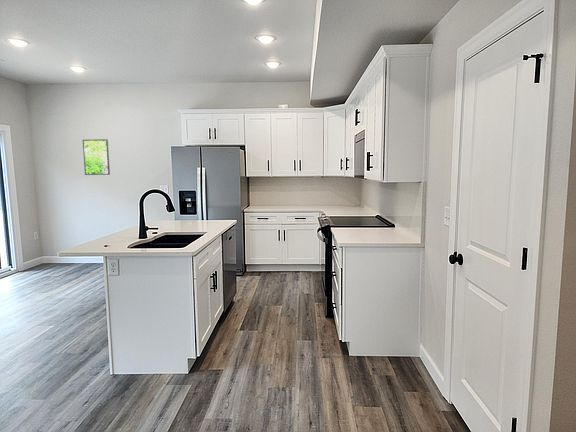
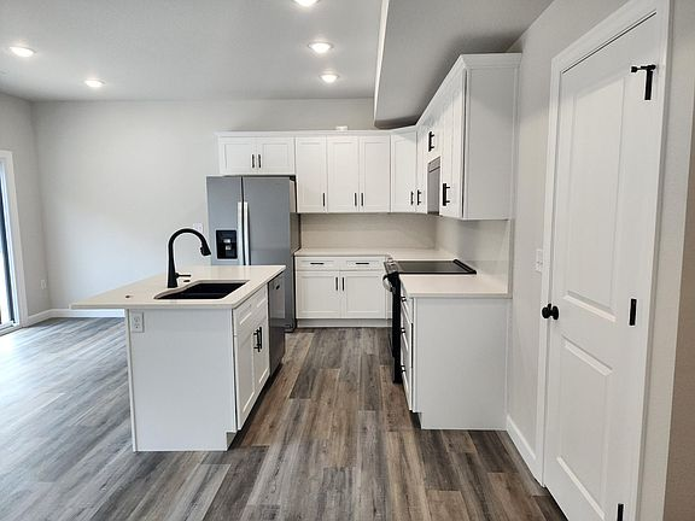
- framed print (96, 157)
